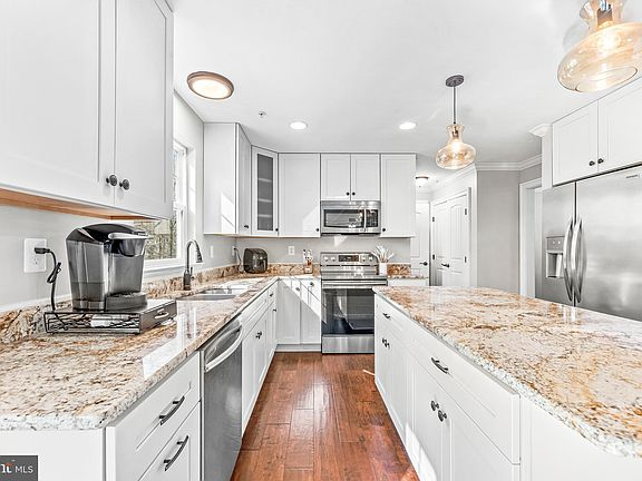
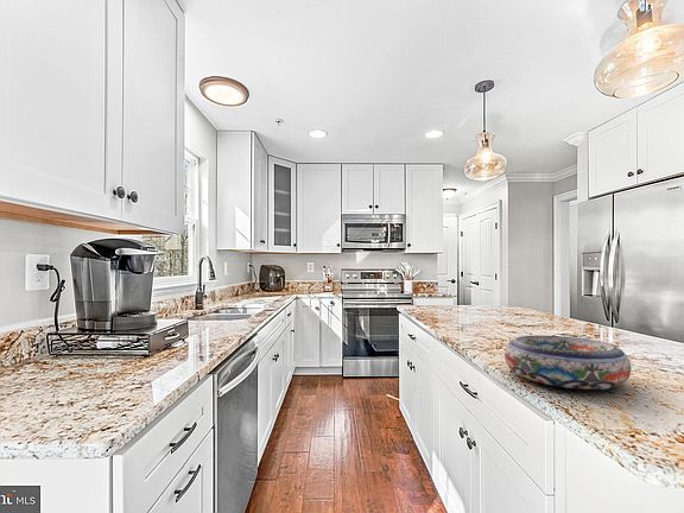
+ bowl (563, 360)
